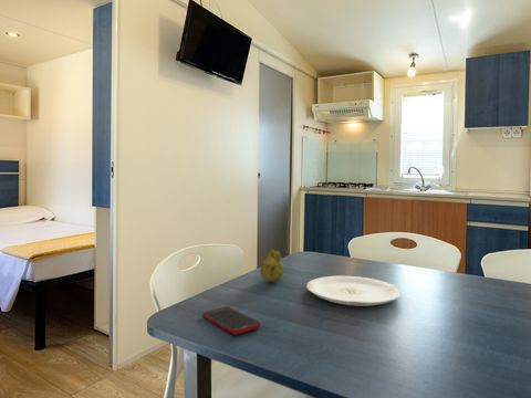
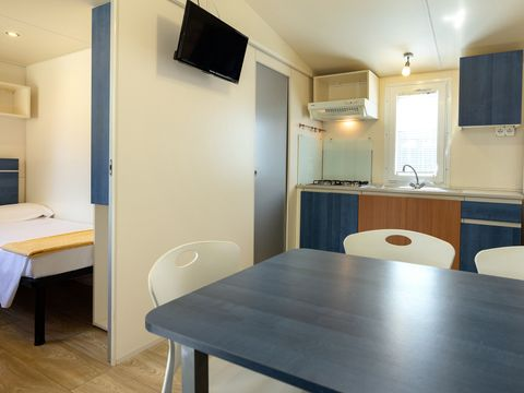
- cell phone (230, 320)
- plate (352, 291)
- fruit (271, 263)
